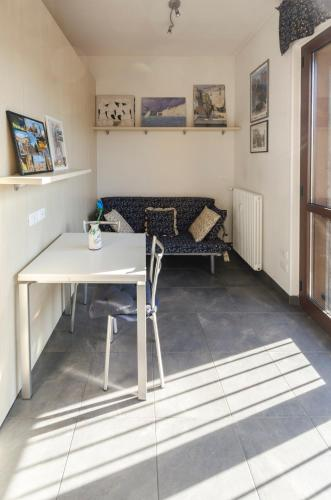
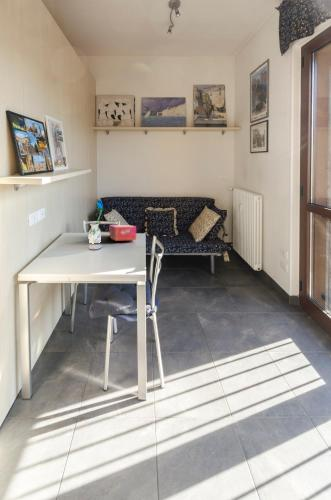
+ tissue box (122, 232)
